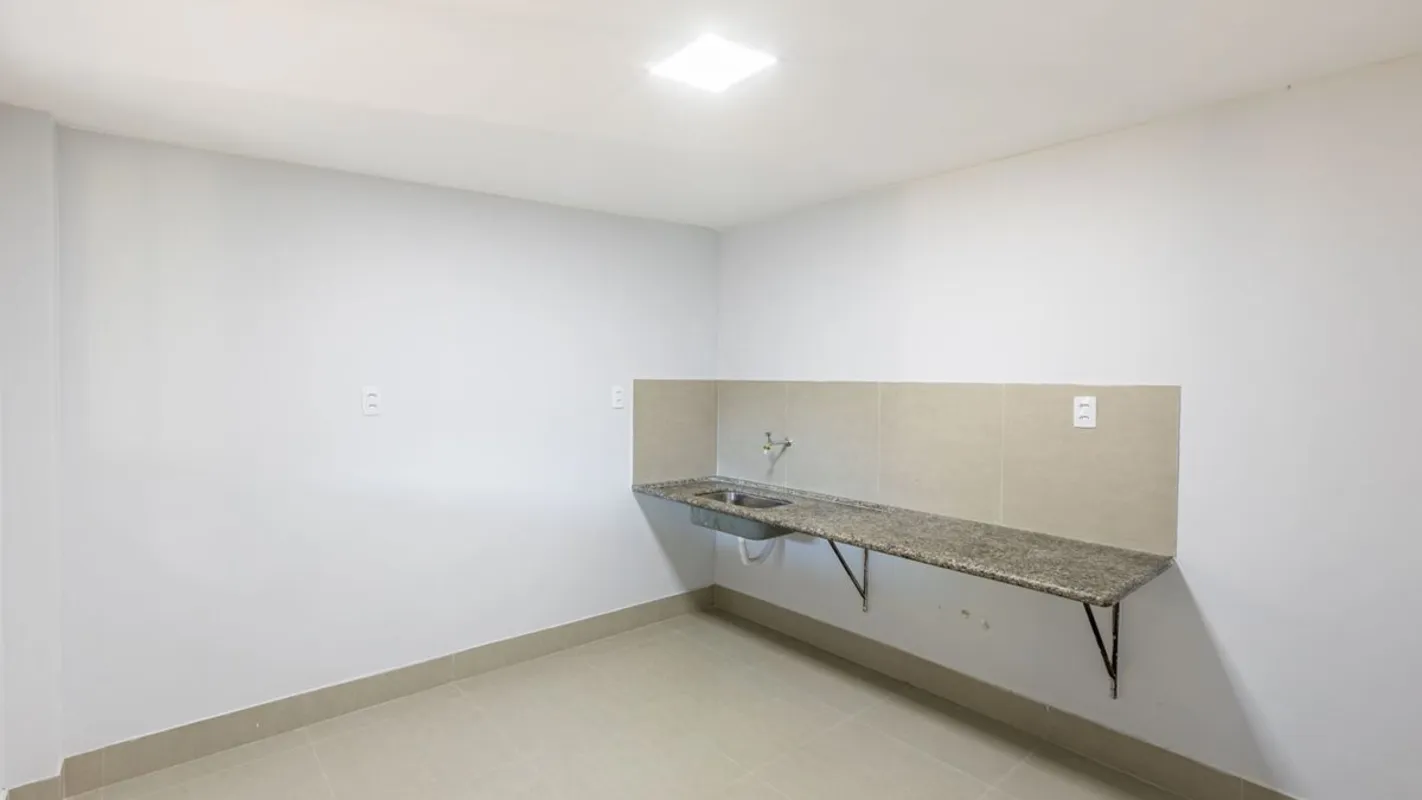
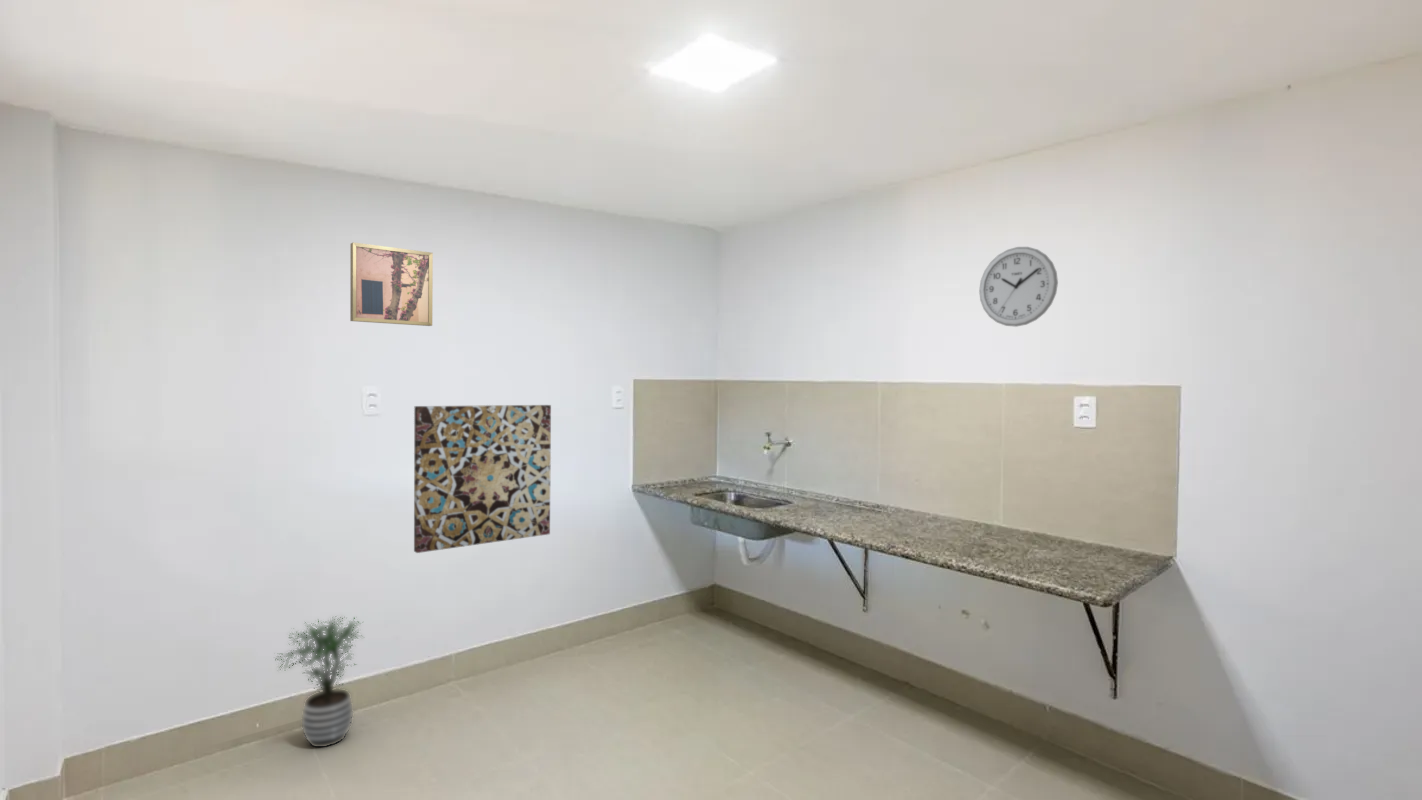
+ wall clock (1016, 286)
+ potted plant (324, 680)
+ wall art (486, 474)
+ wall art (392, 285)
